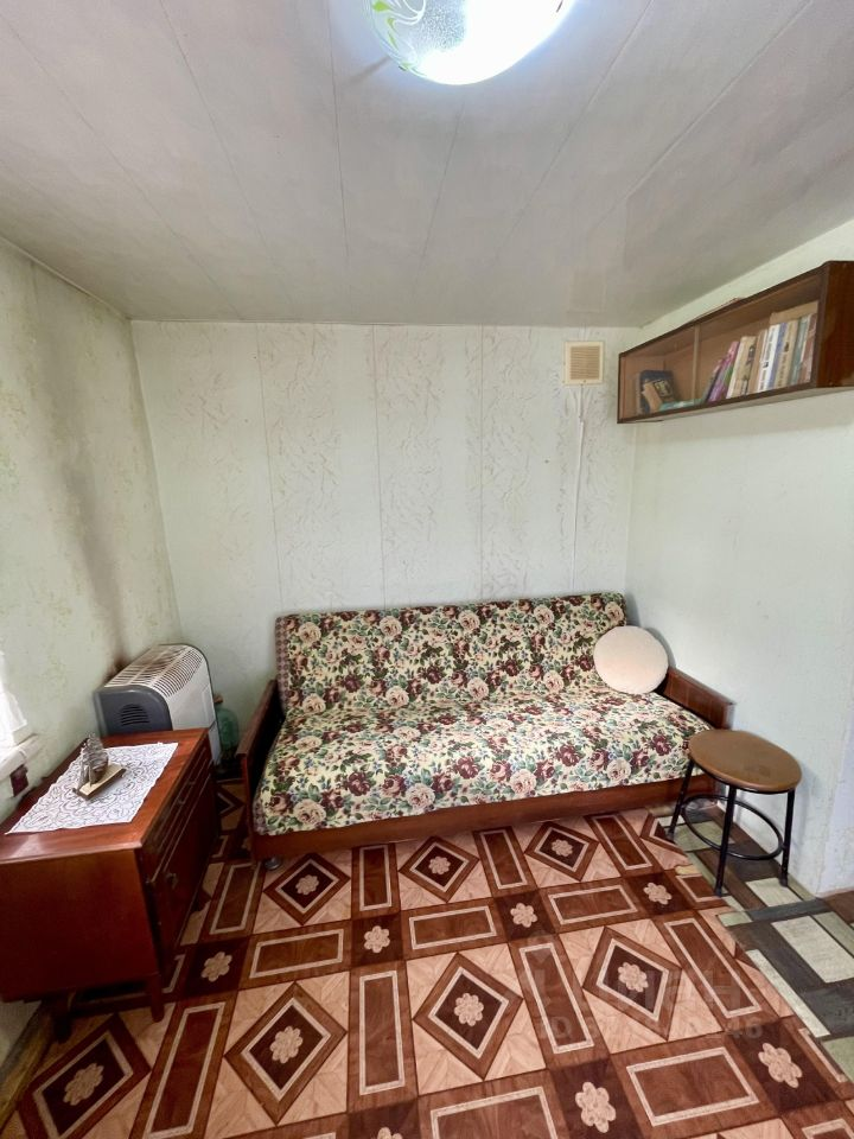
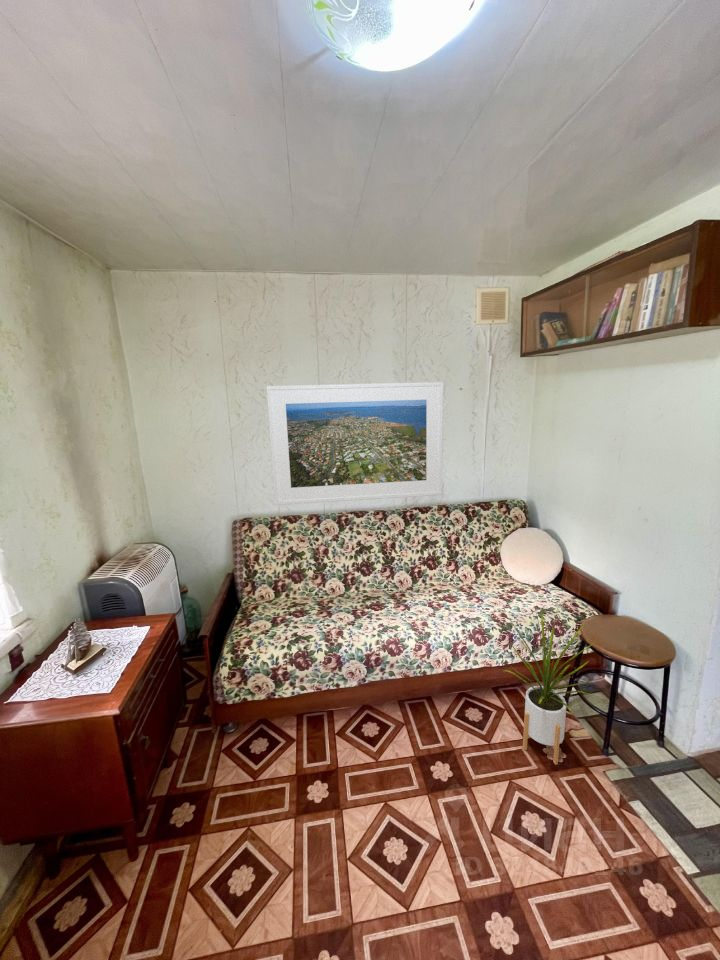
+ house plant (546, 684)
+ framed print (358, 443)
